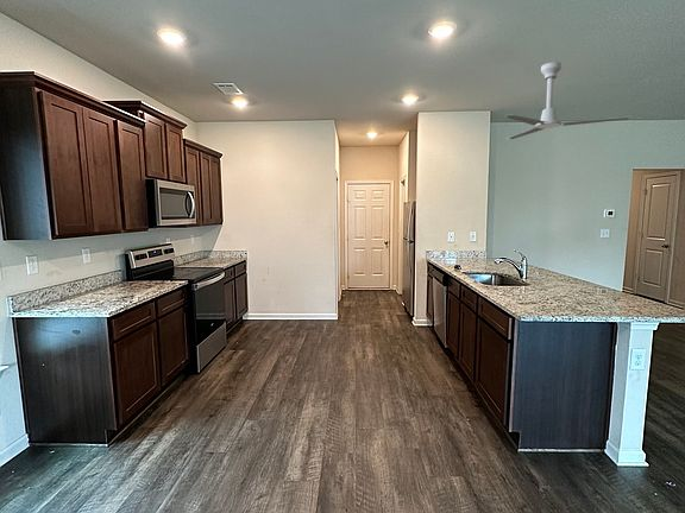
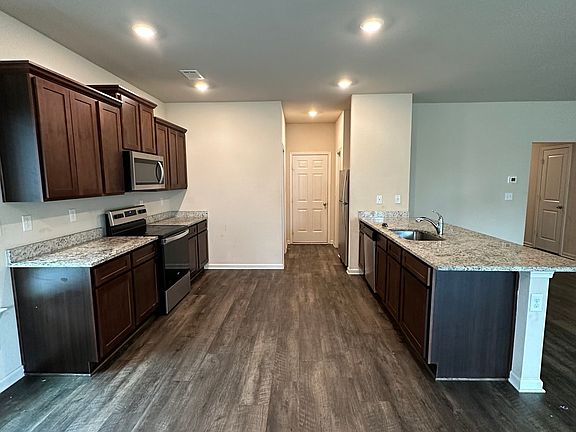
- ceiling fan (552, 94)
